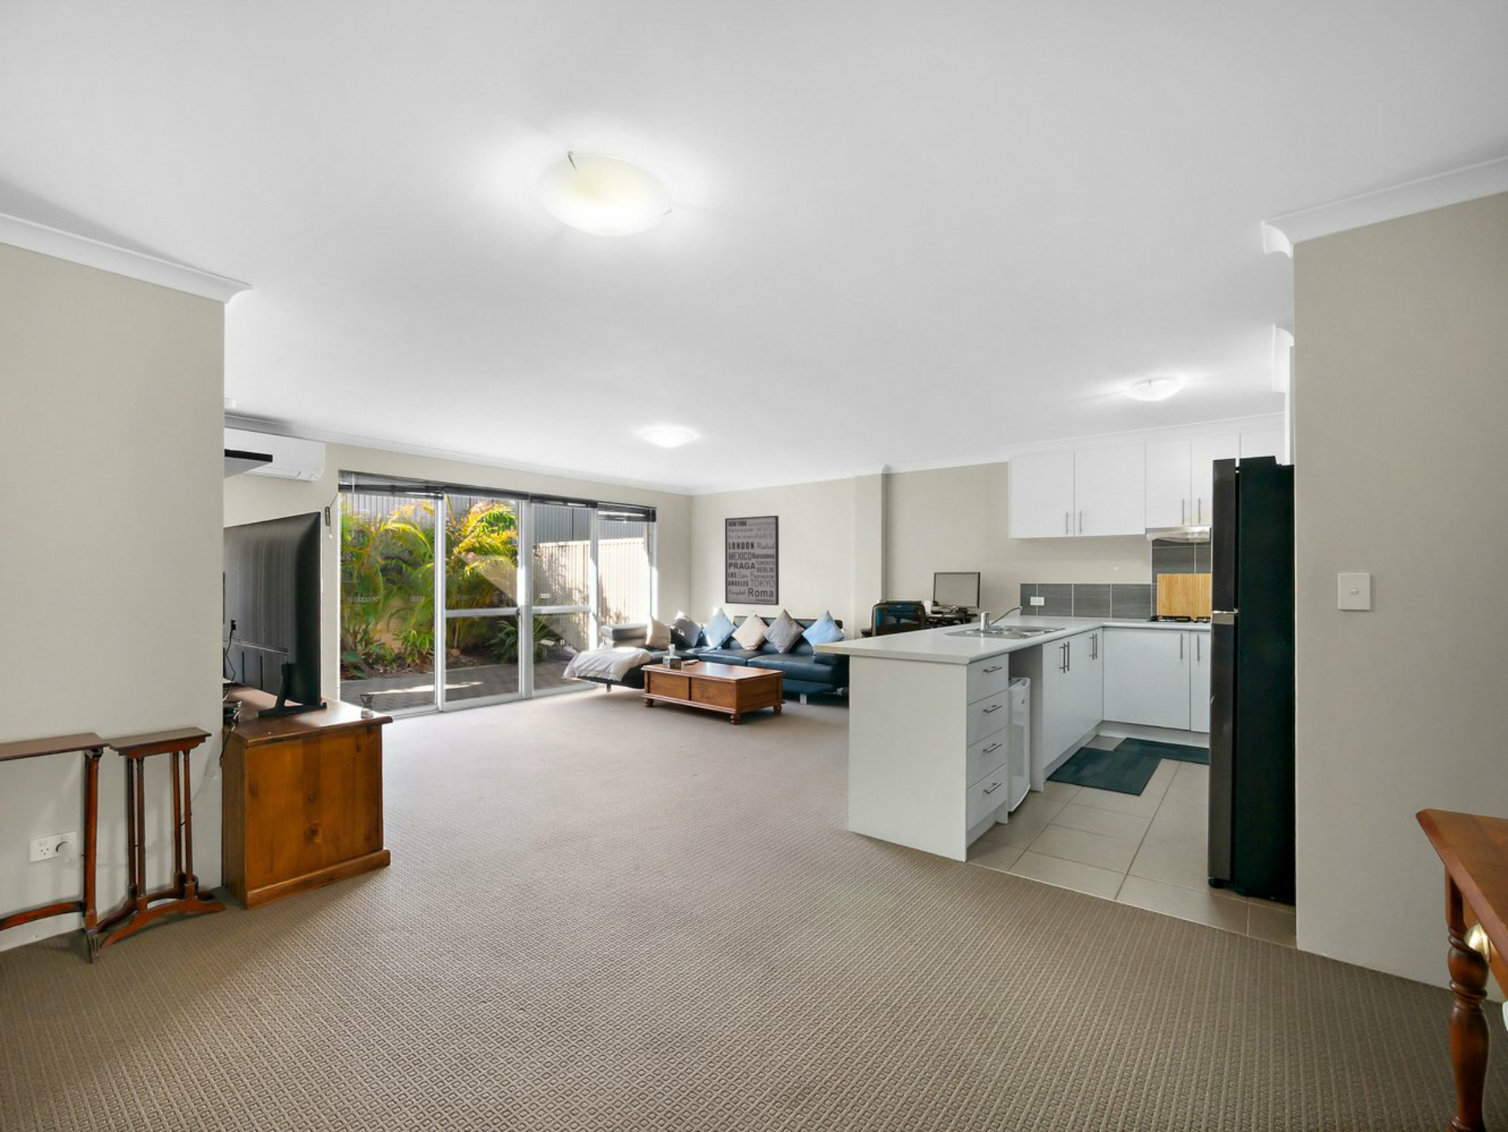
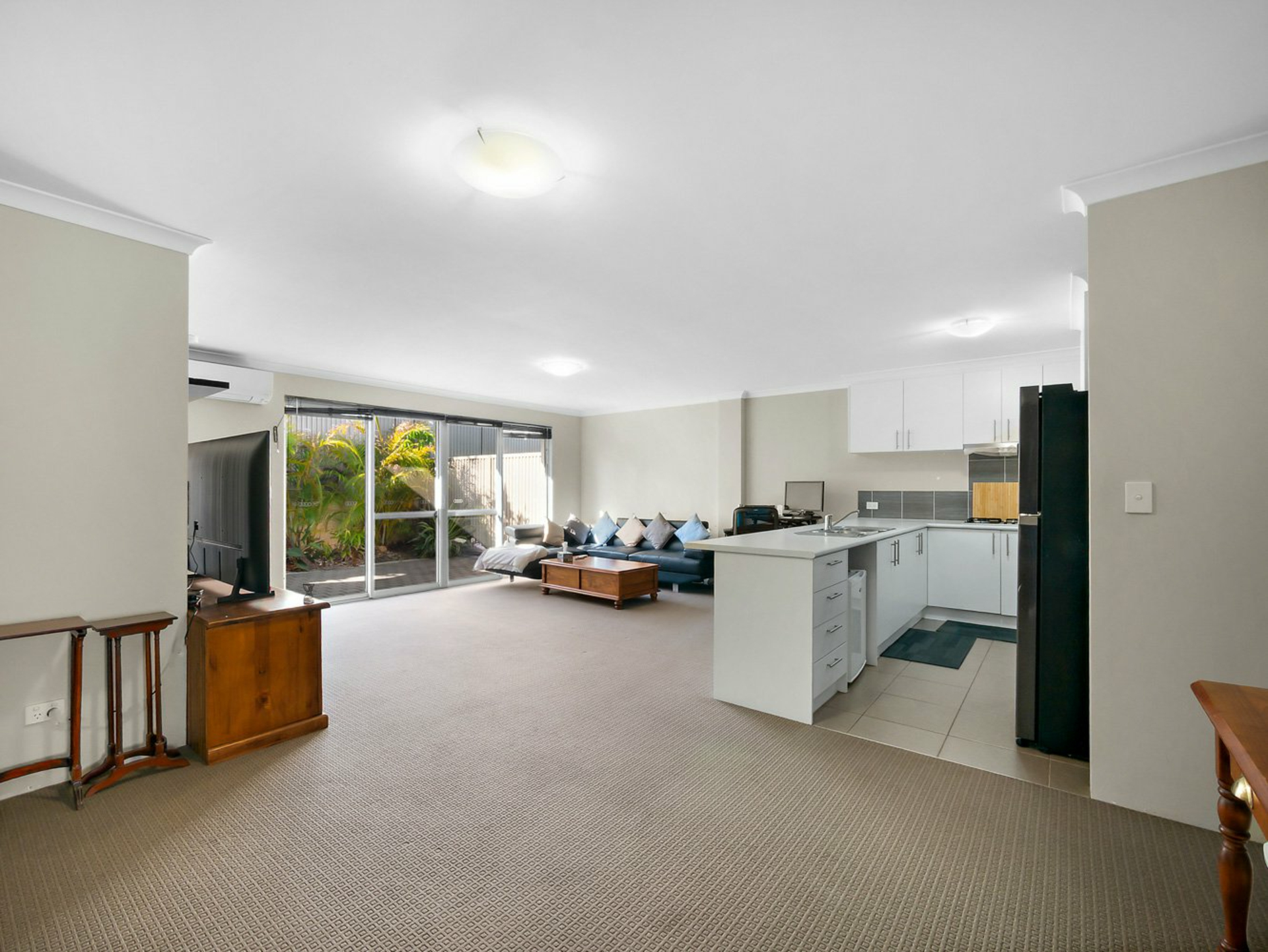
- wall art (750, 560)
